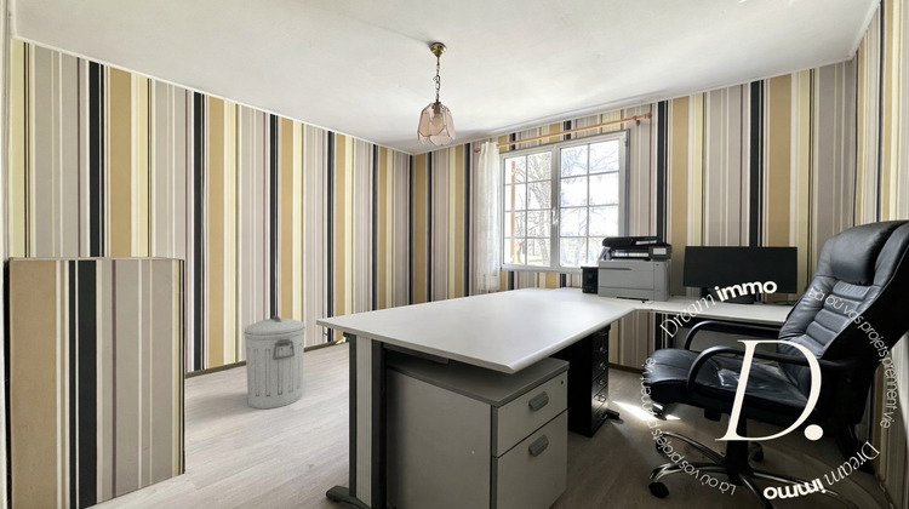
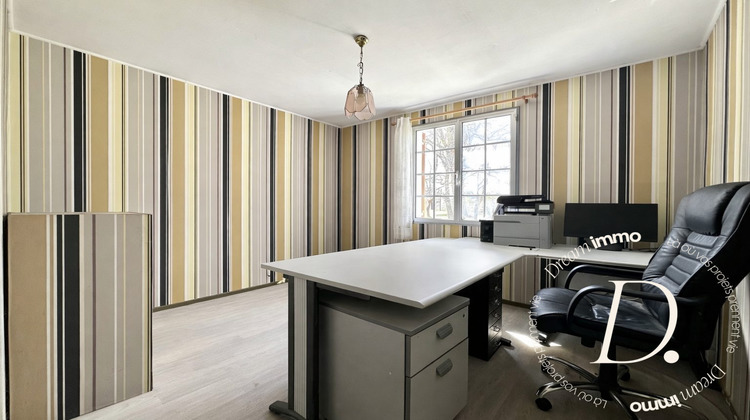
- trash can (275, 356)
